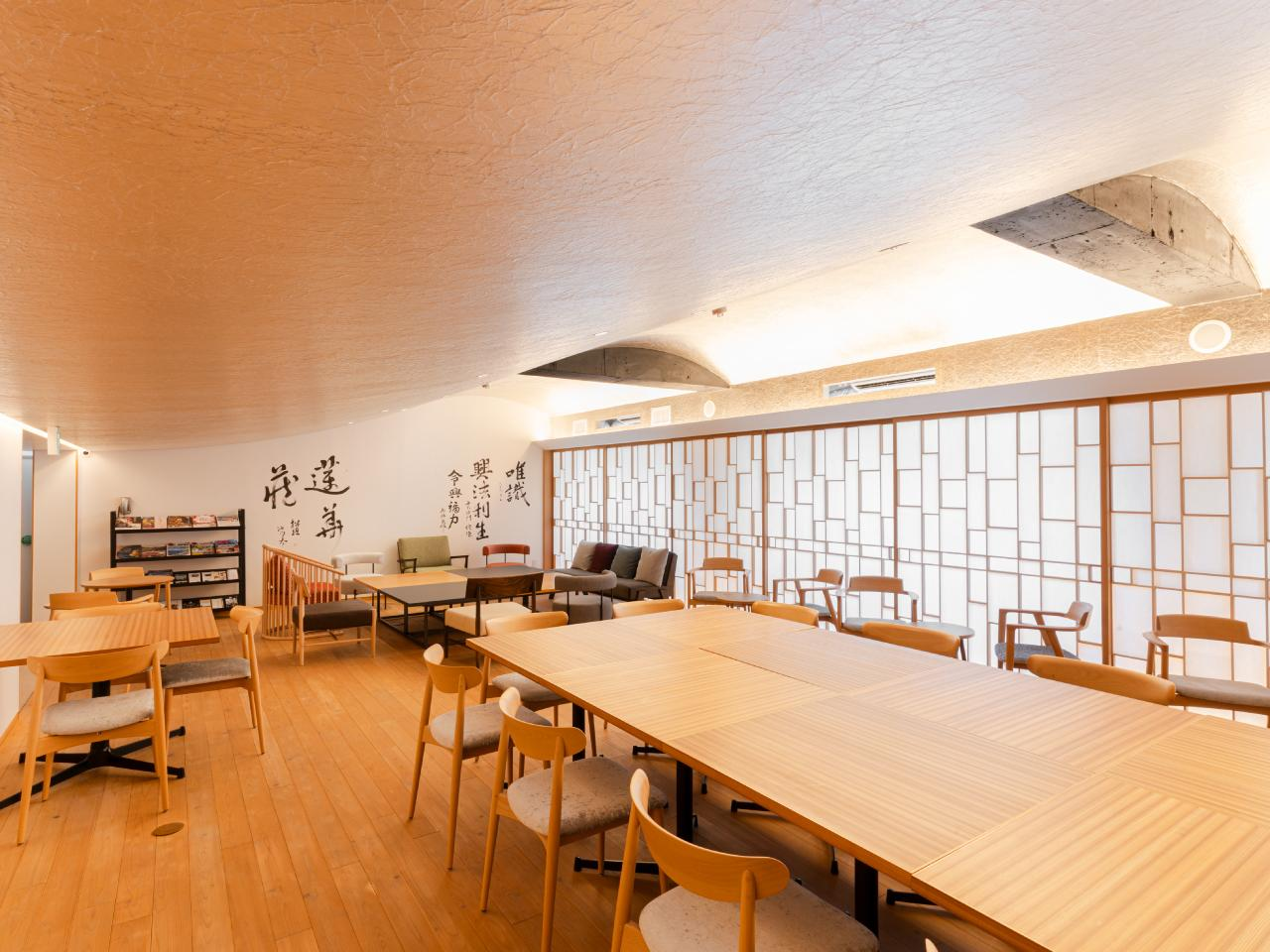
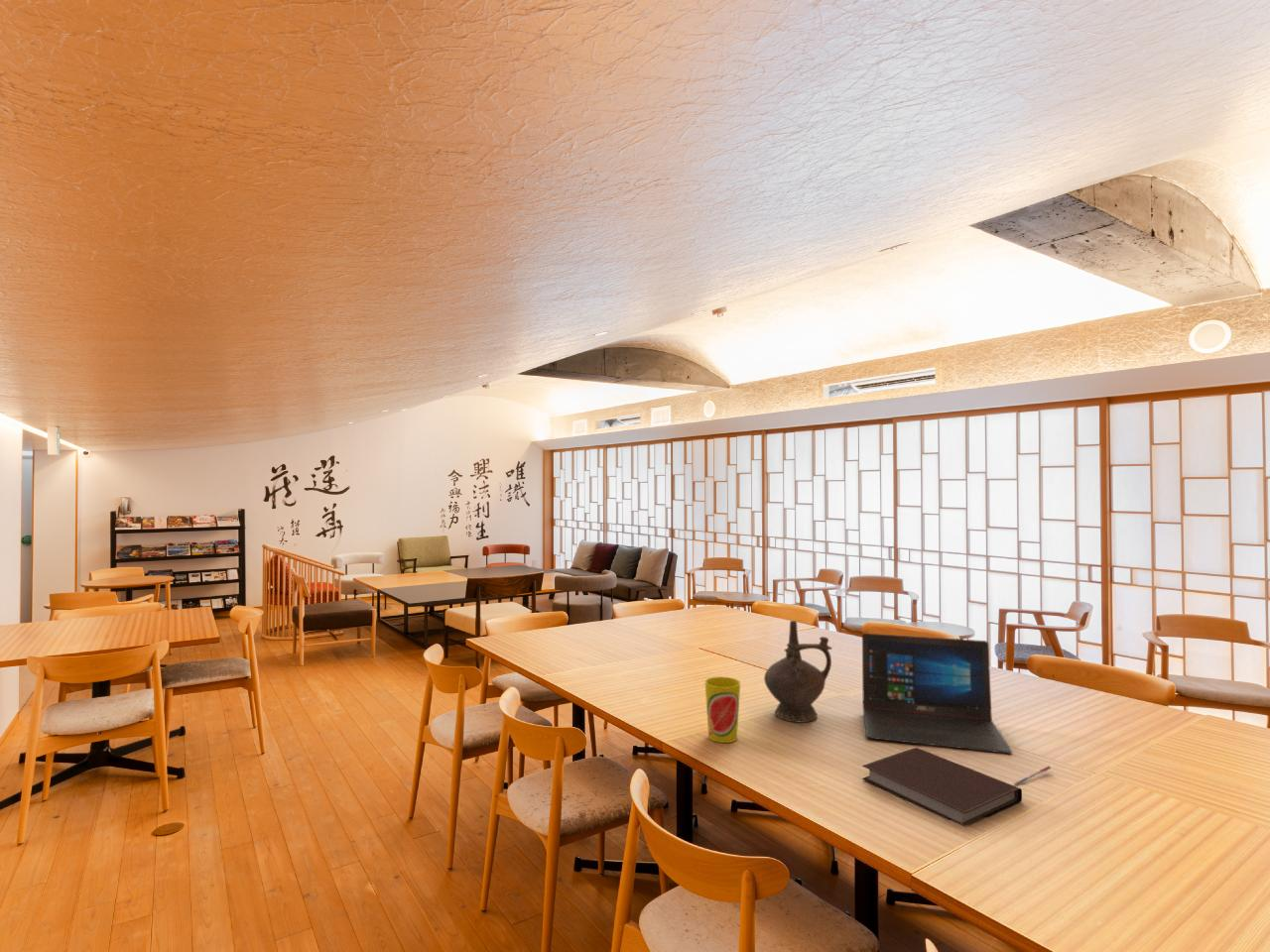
+ ceremonial vessel (798, 667)
+ notebook (939, 782)
+ laptop (930, 688)
+ cup (722, 709)
+ pen (1032, 774)
